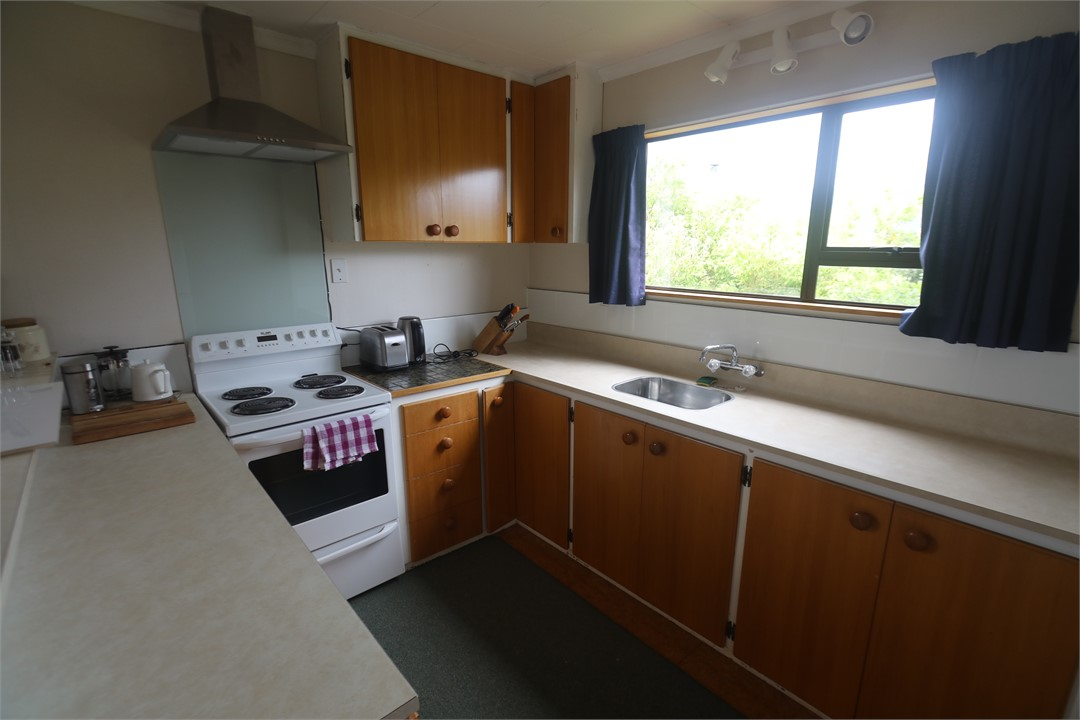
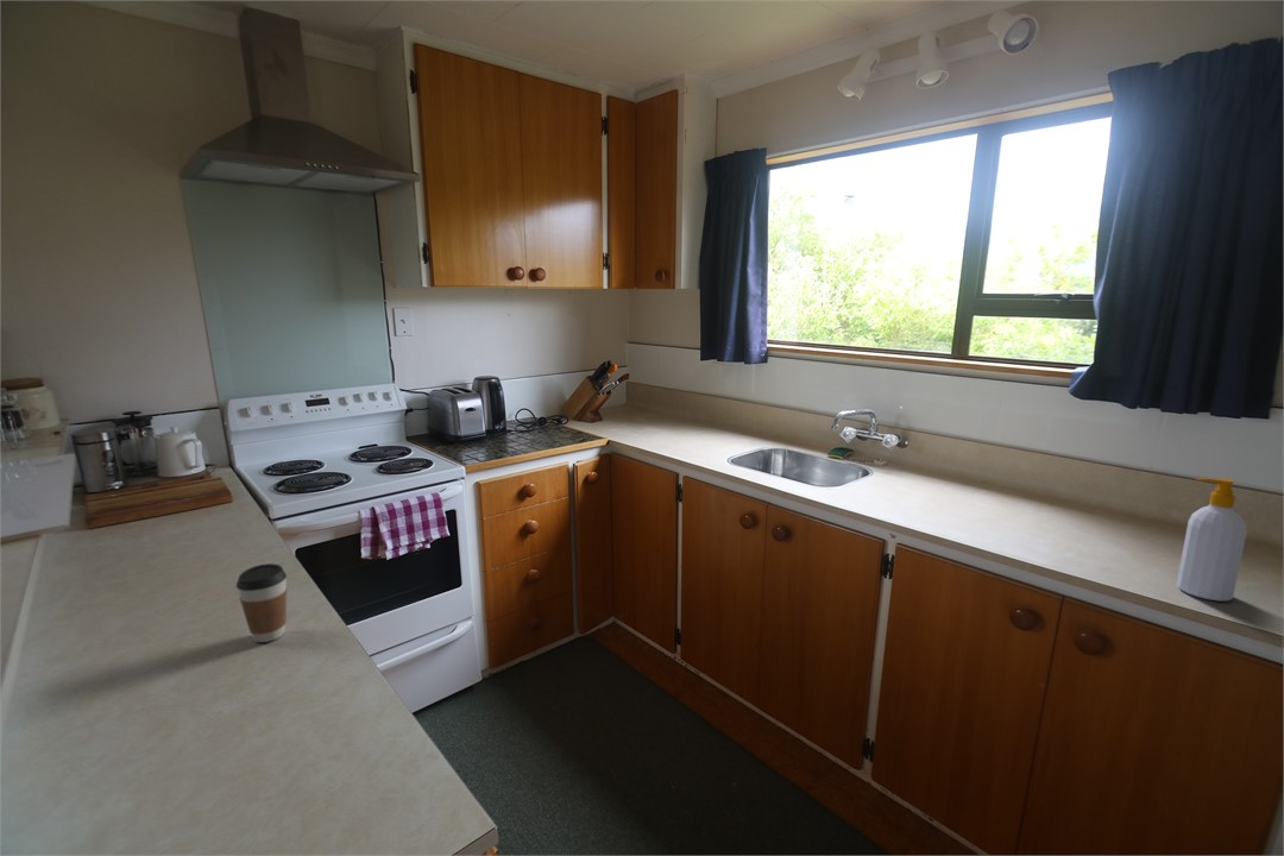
+ coffee cup (264, 603)
+ soap bottle (1211, 536)
